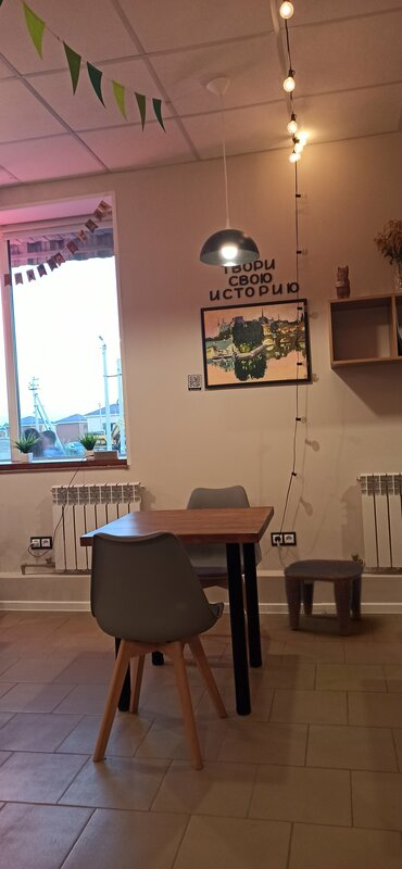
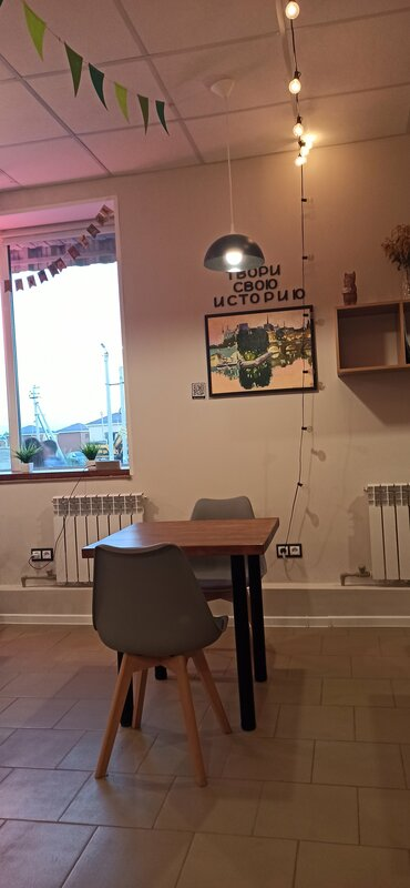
- stool (334, 594)
